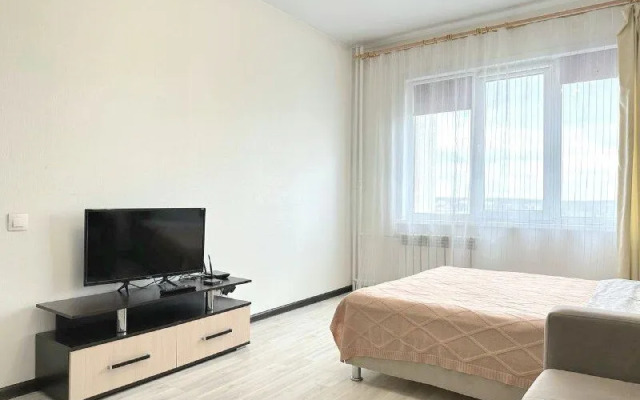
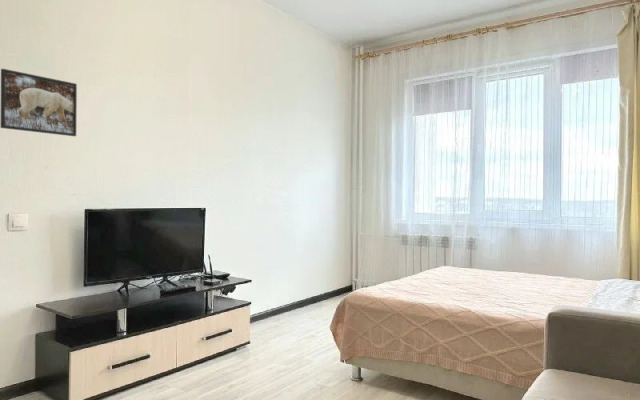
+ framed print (40, 104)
